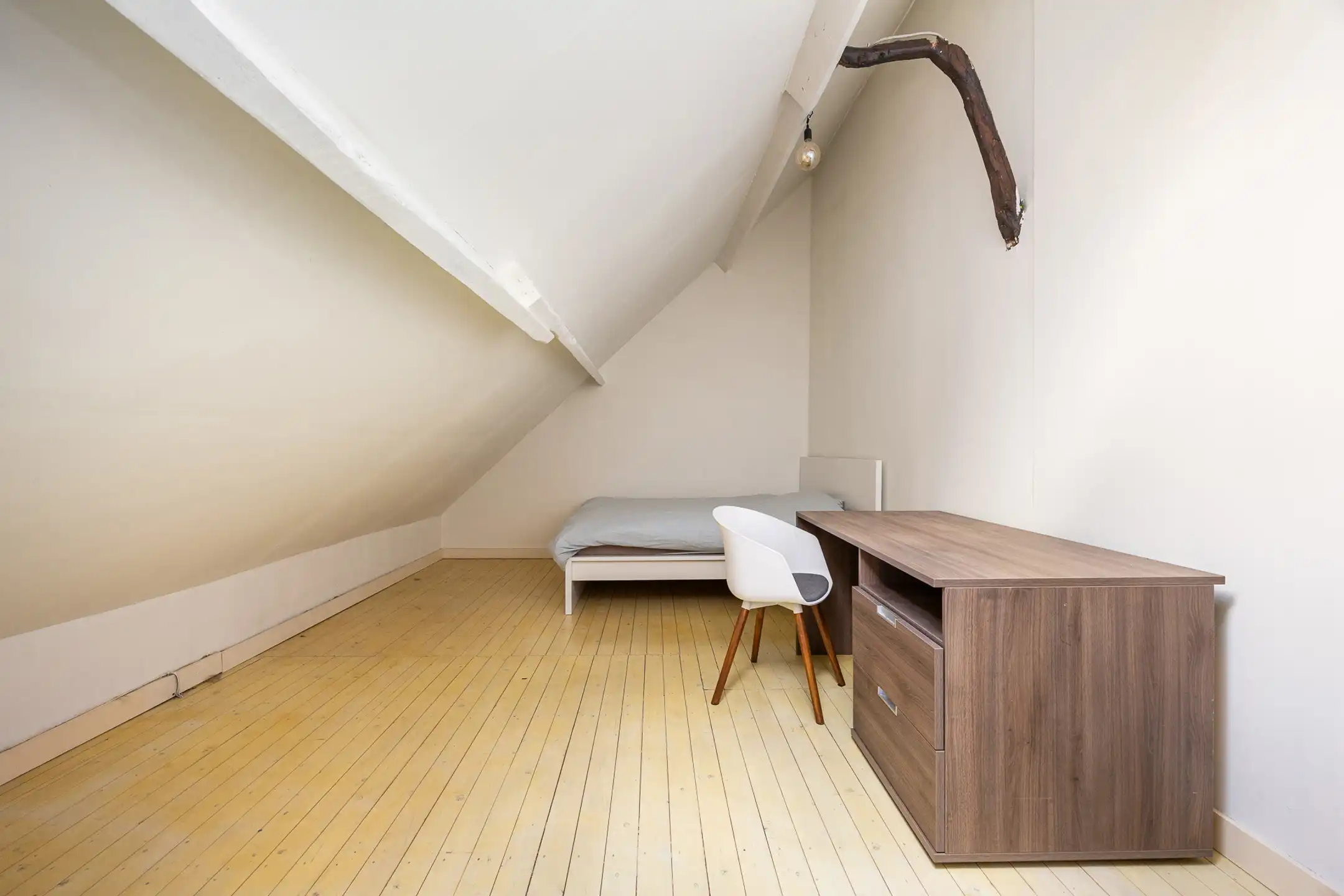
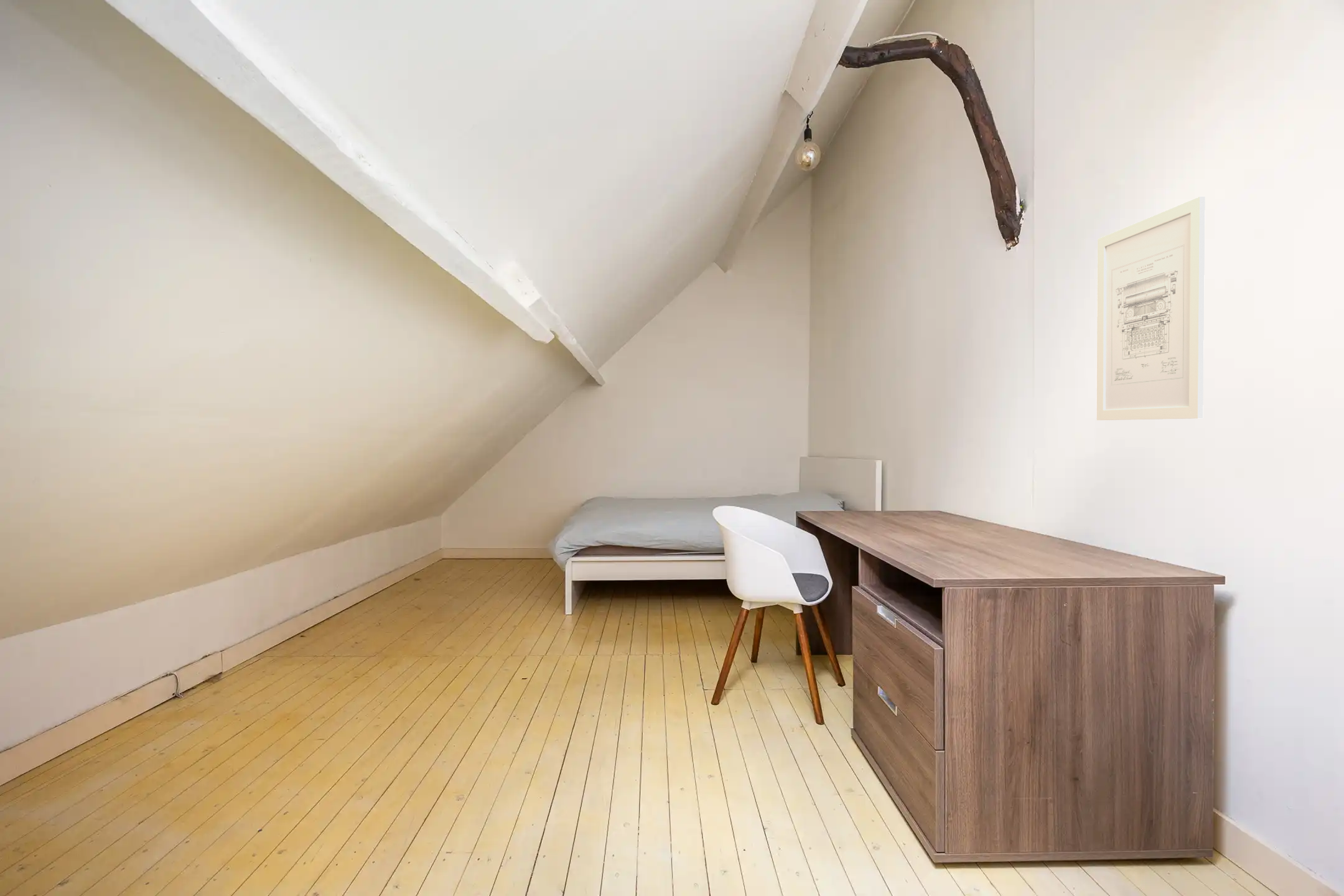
+ wall art (1145, 320)
